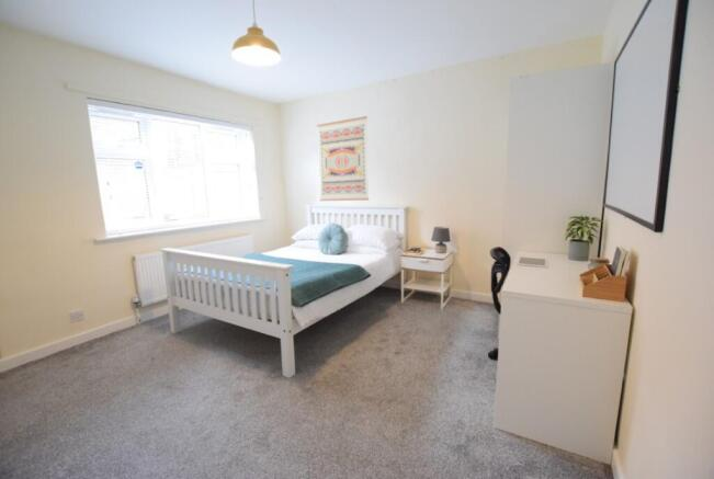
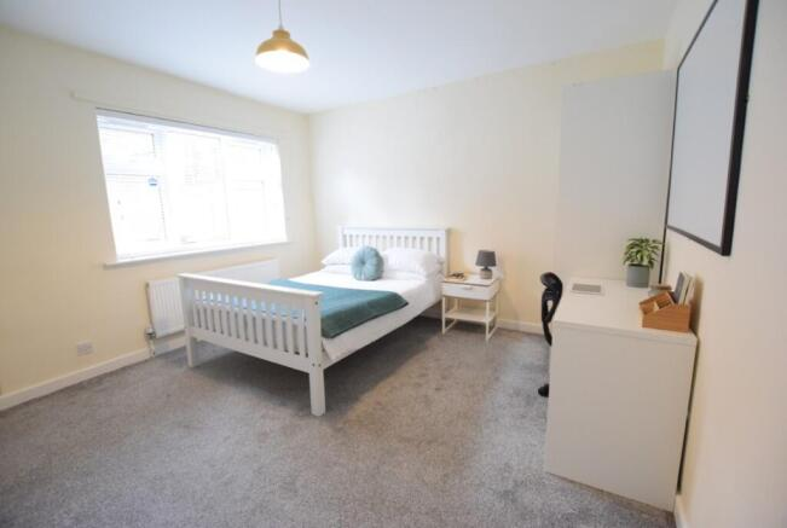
- wall art (341, 161)
